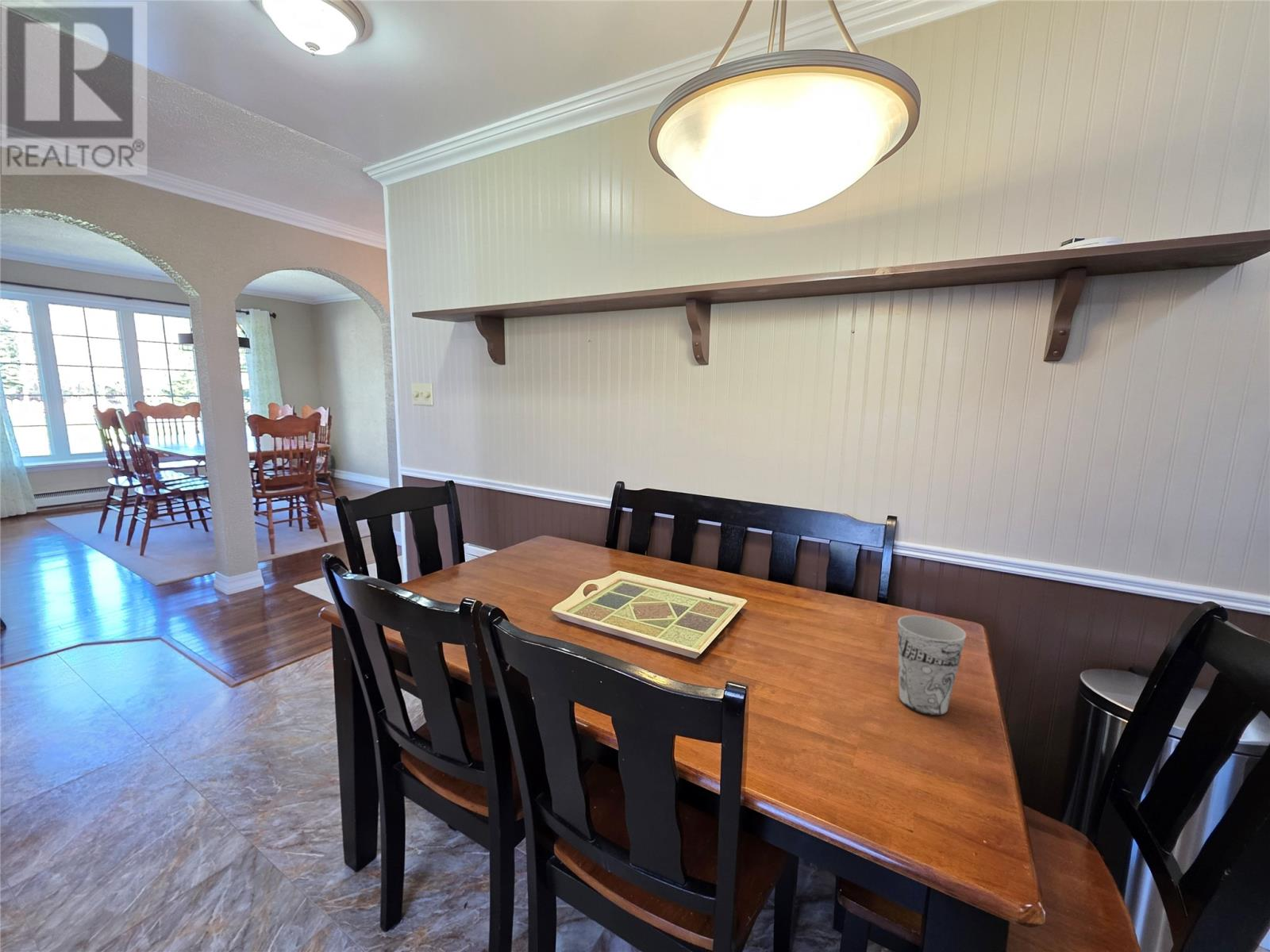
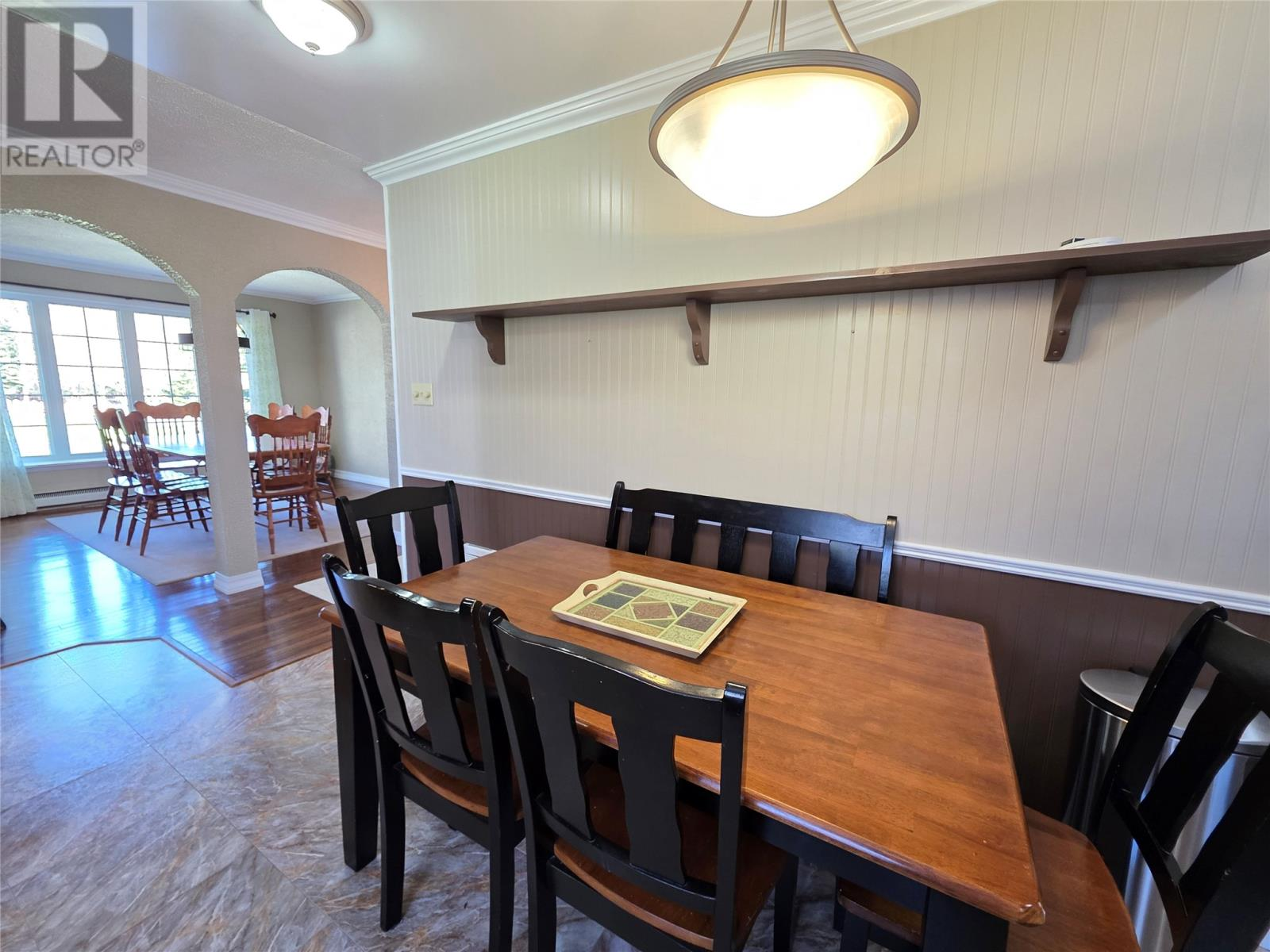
- cup (926, 665)
